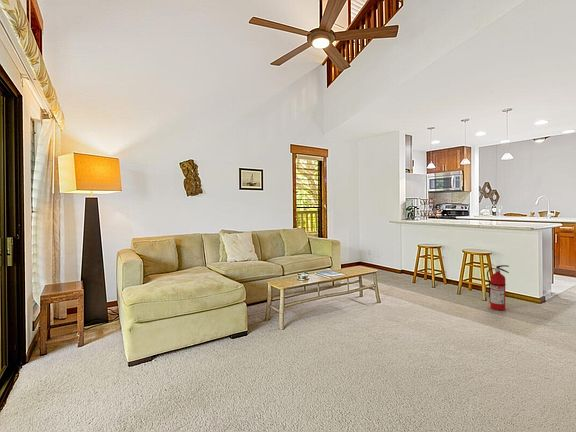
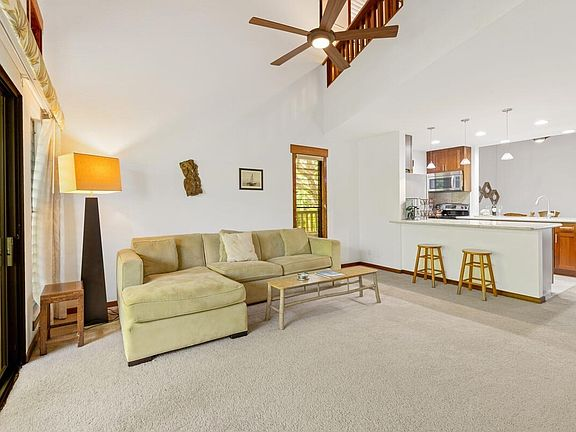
- fire extinguisher (497, 286)
